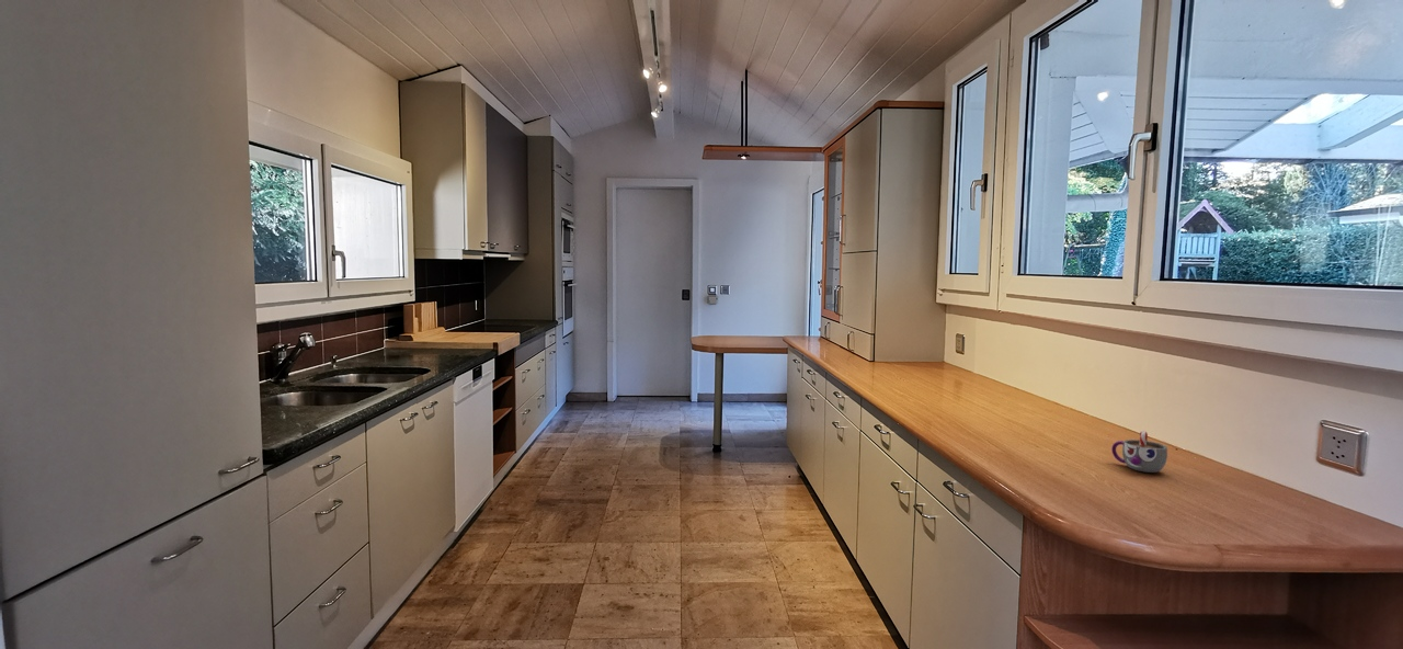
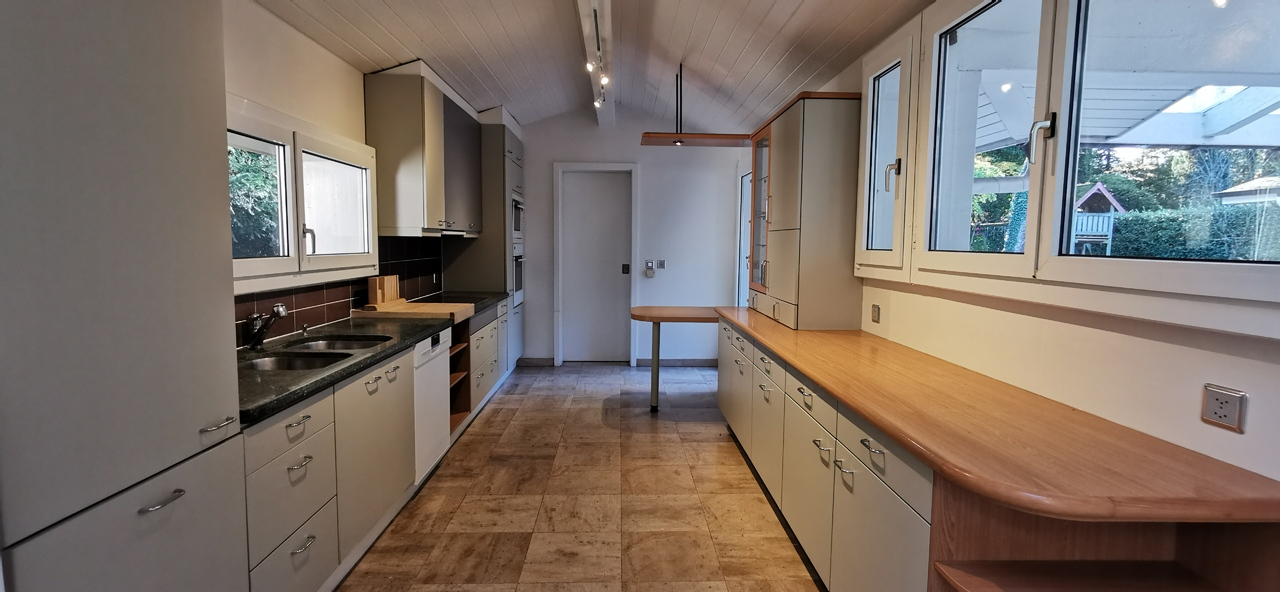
- mug (1138, 451)
